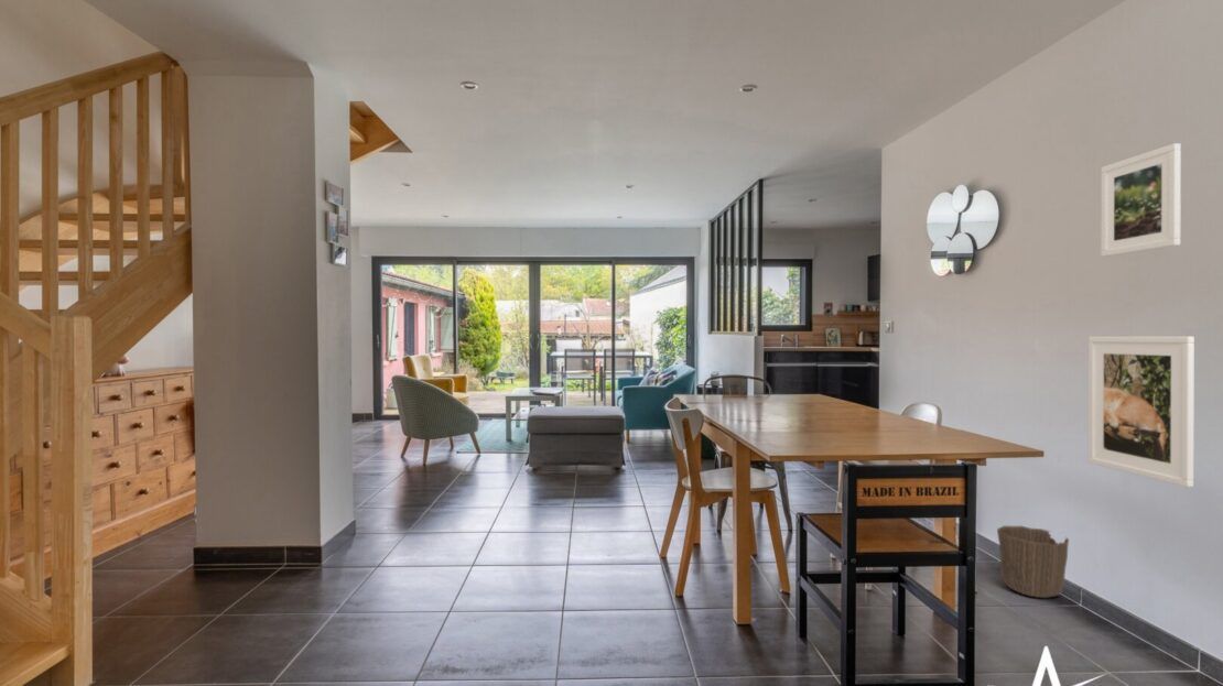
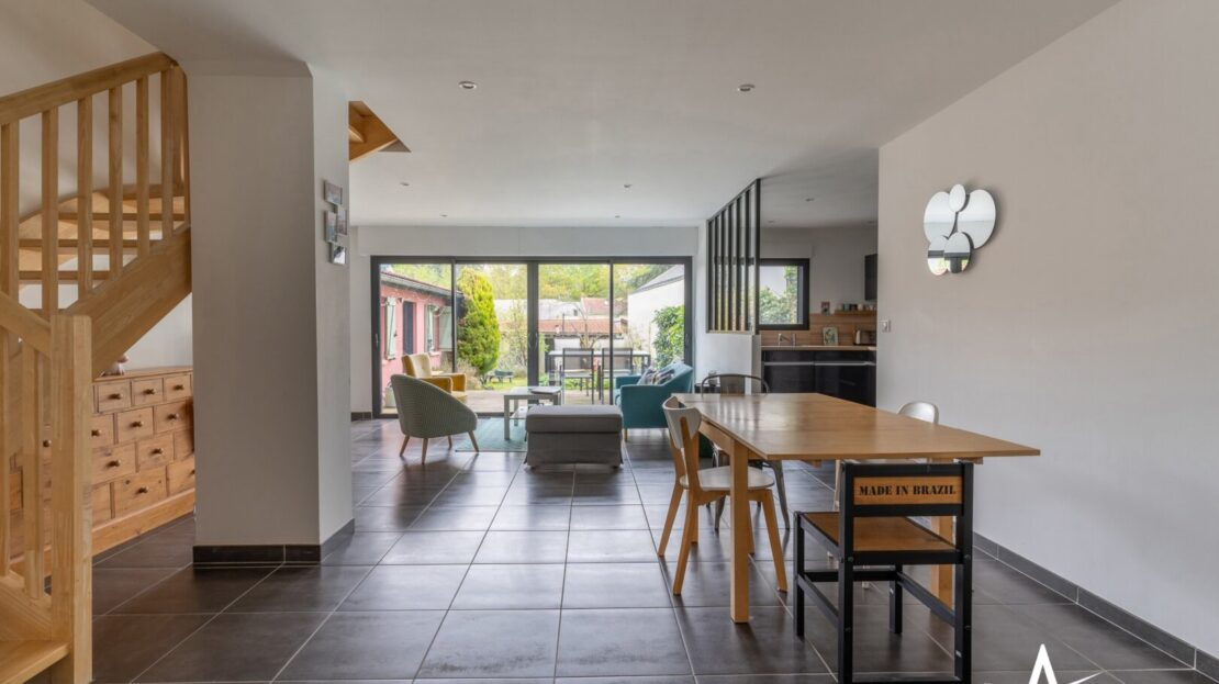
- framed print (1136, 405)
- waste basket (1031, 562)
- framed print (1138, 204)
